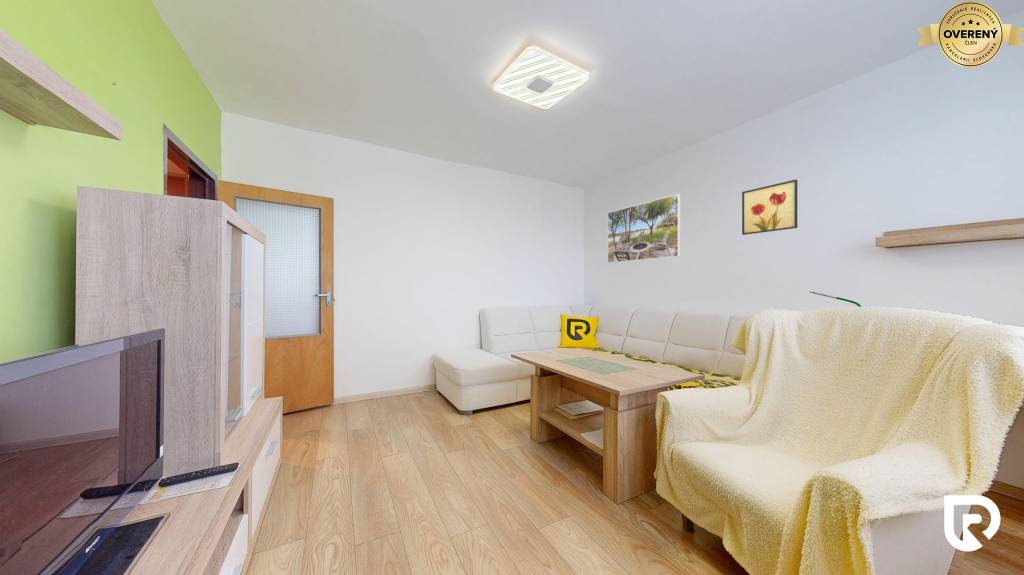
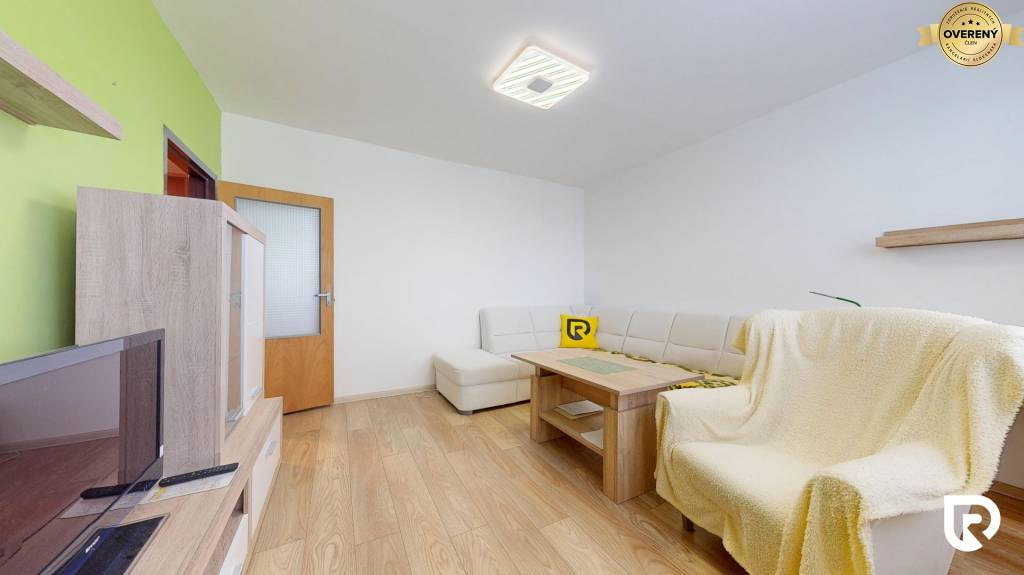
- wall art (768, 208)
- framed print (639, 232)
